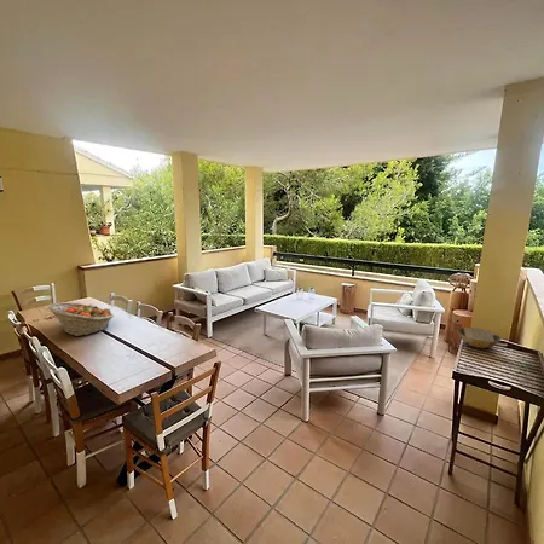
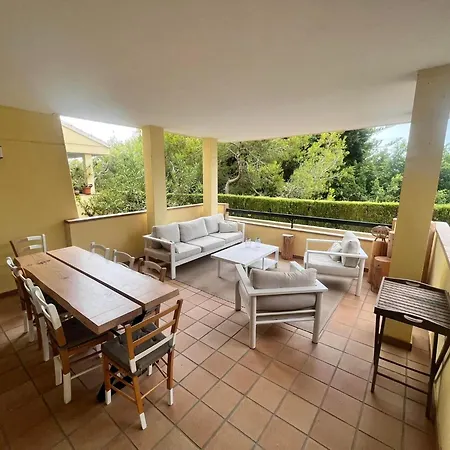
- bowl (478, 338)
- fruit basket (82, 316)
